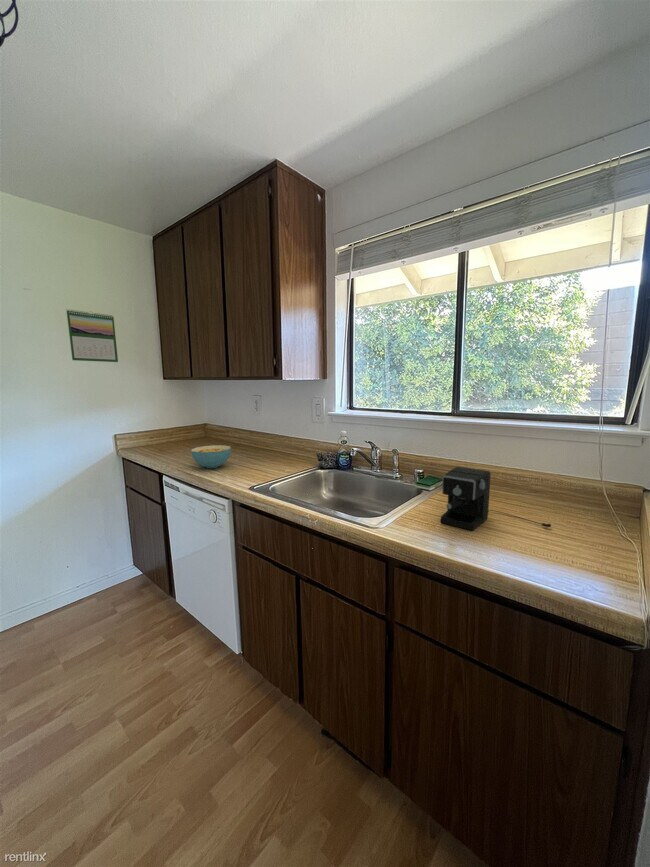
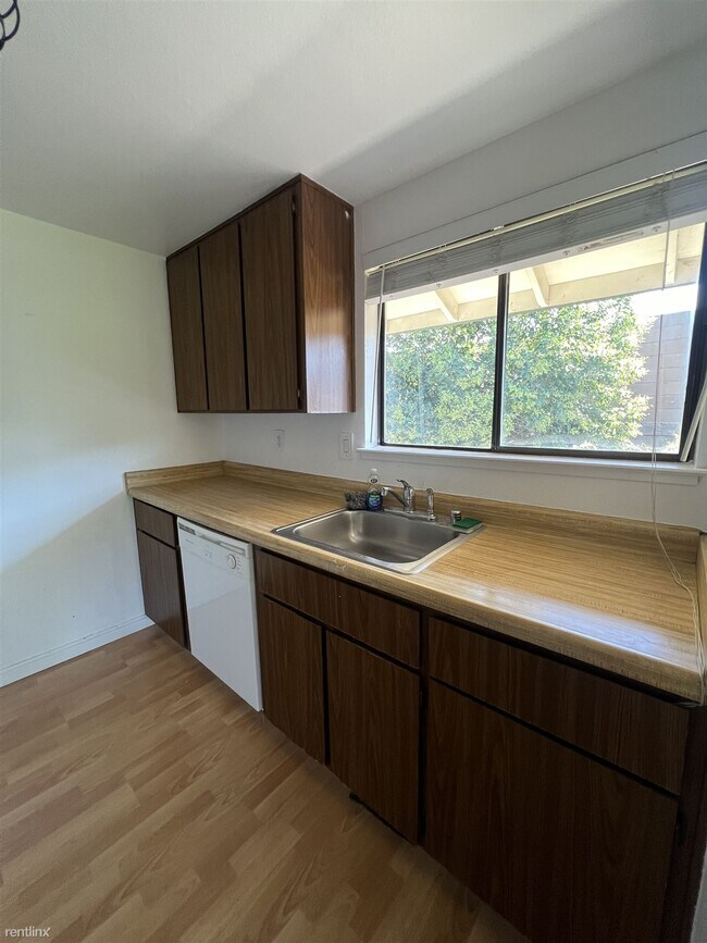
- calendar (93, 336)
- coffee maker (488, 501)
- cereal bowl (211, 457)
